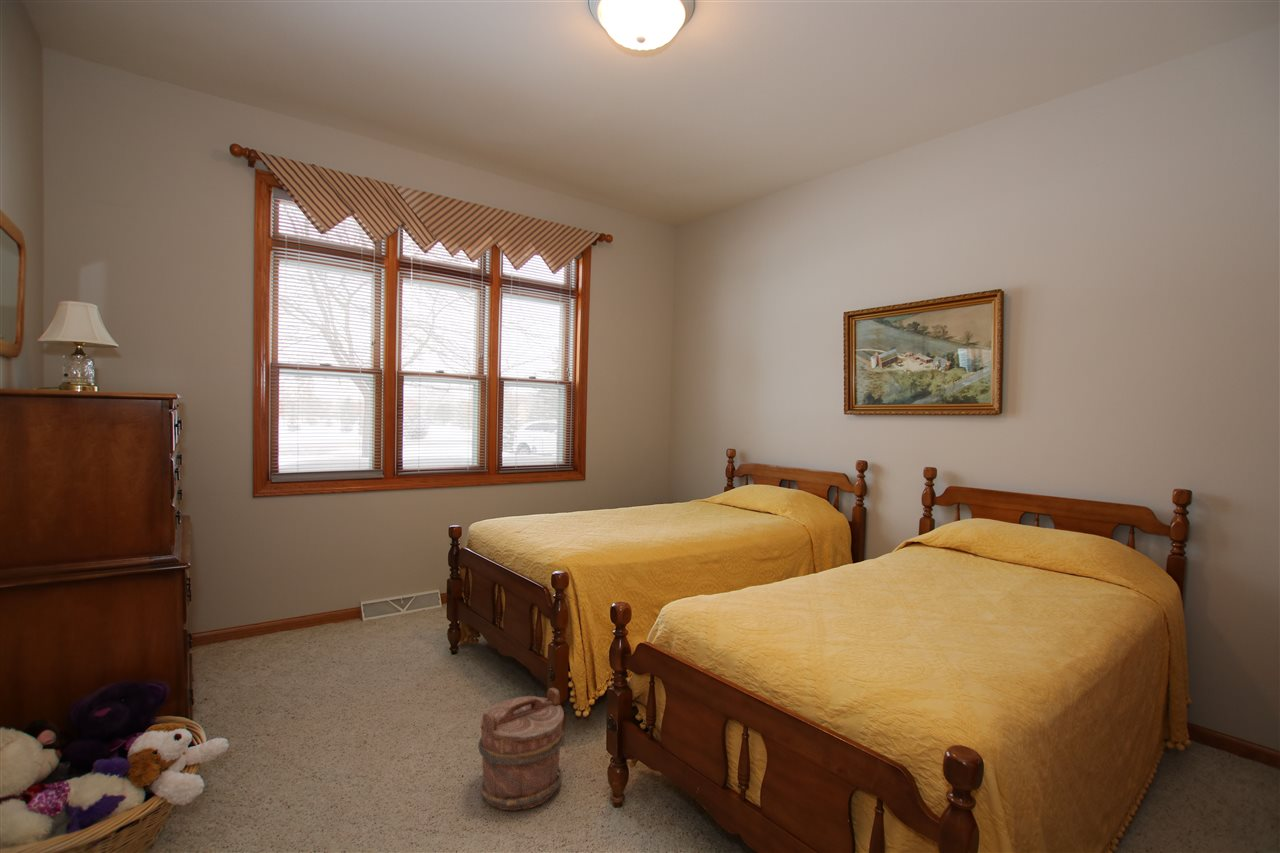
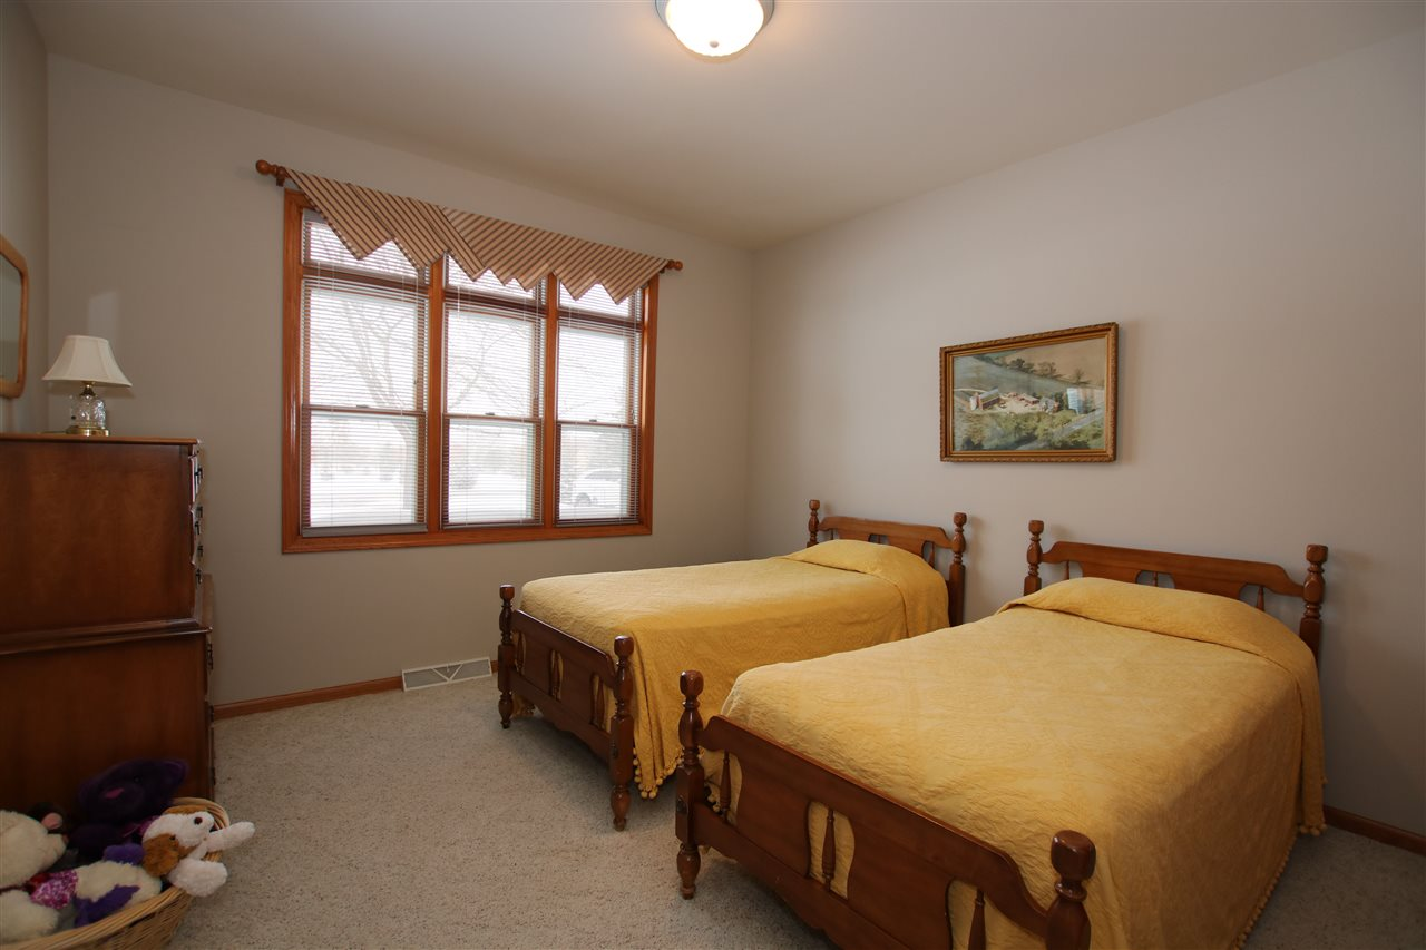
- bucket (522, 743)
